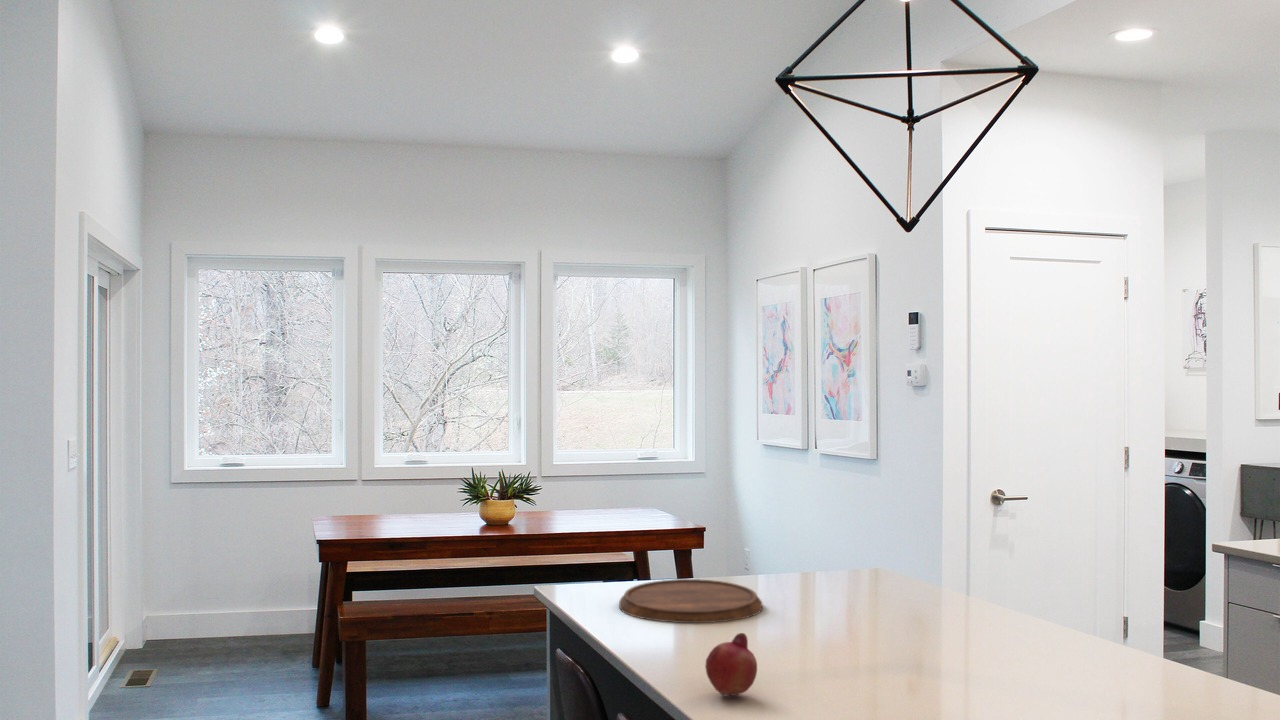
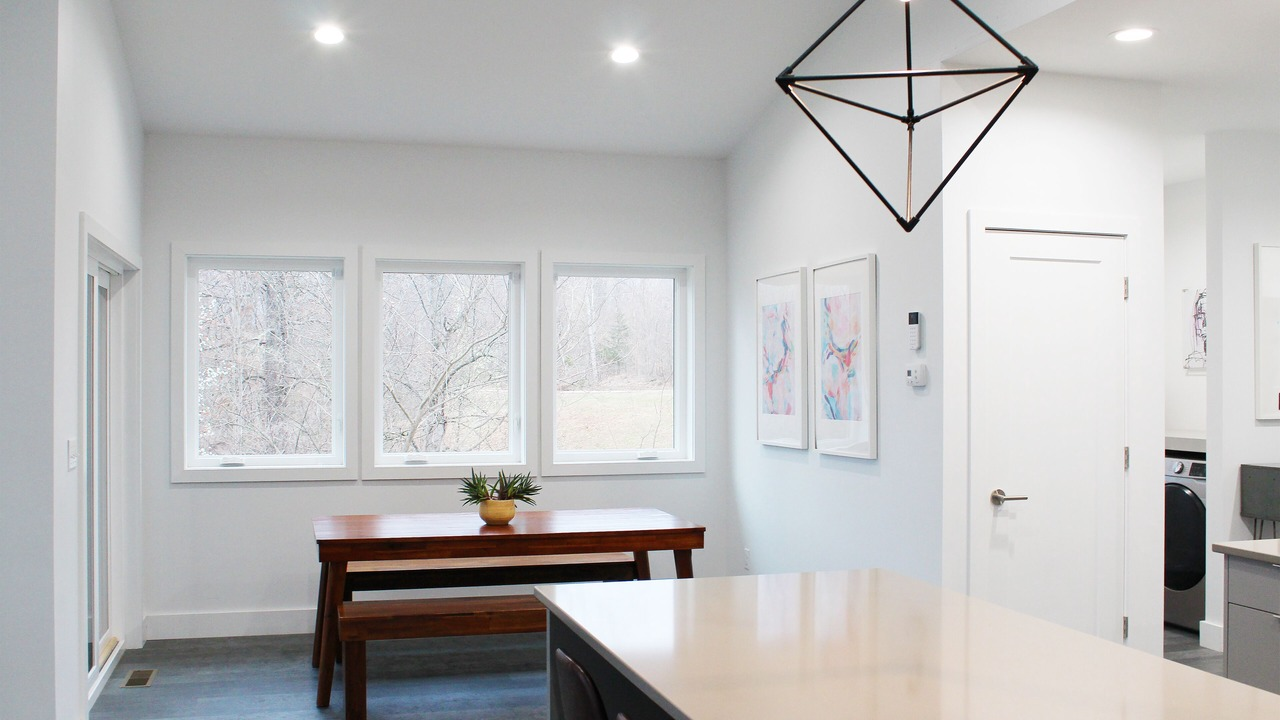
- cutting board (690, 600)
- fruit (731, 664)
